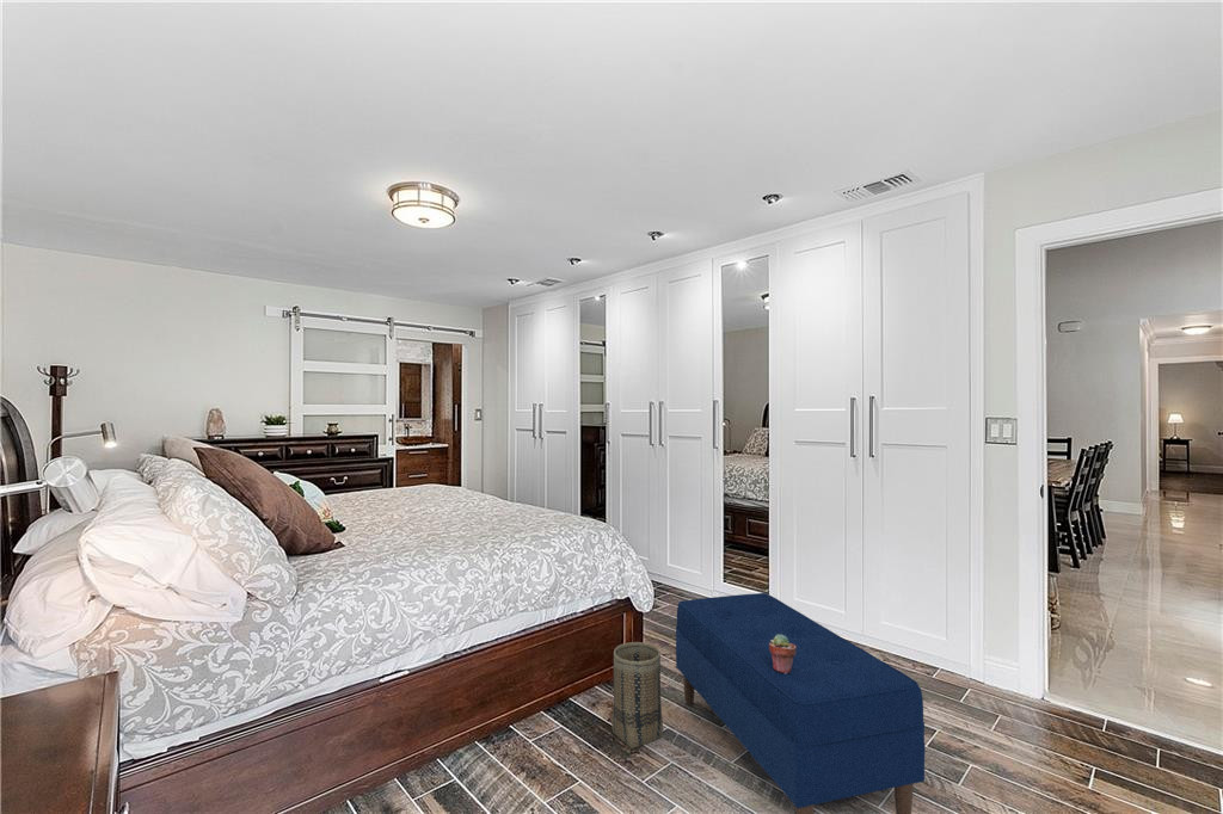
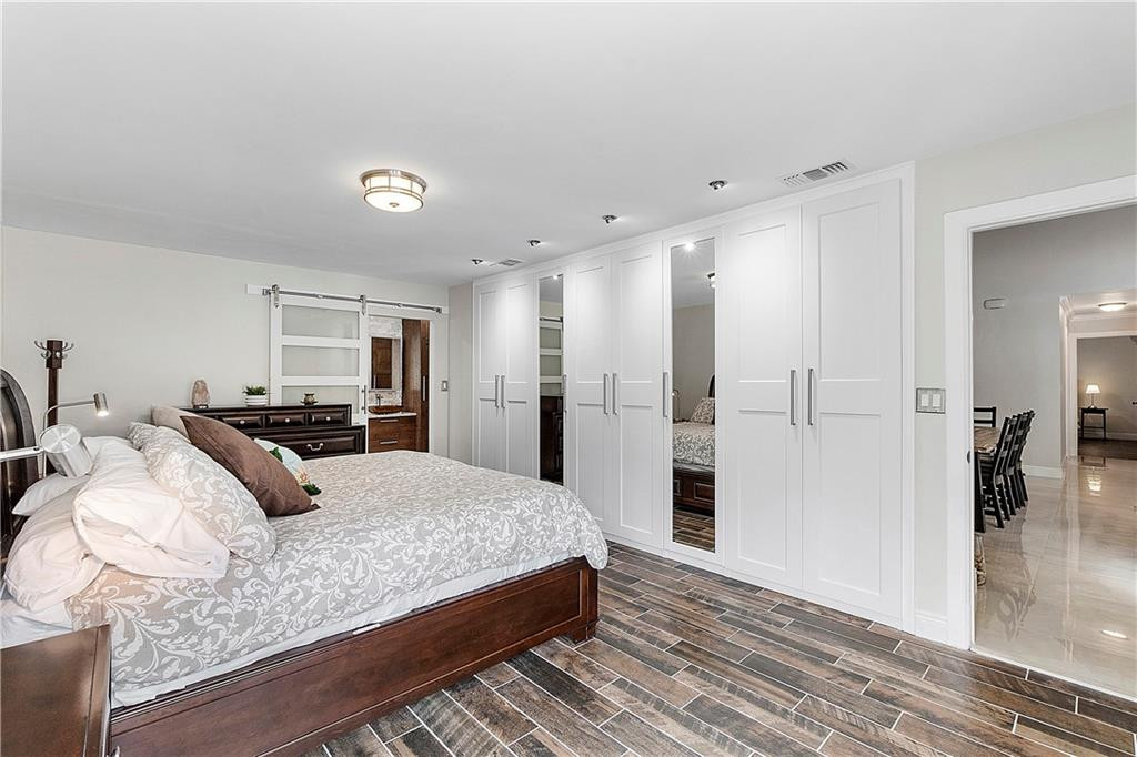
- basket (637, 692)
- bench (778, 692)
- potted succulent (781, 652)
